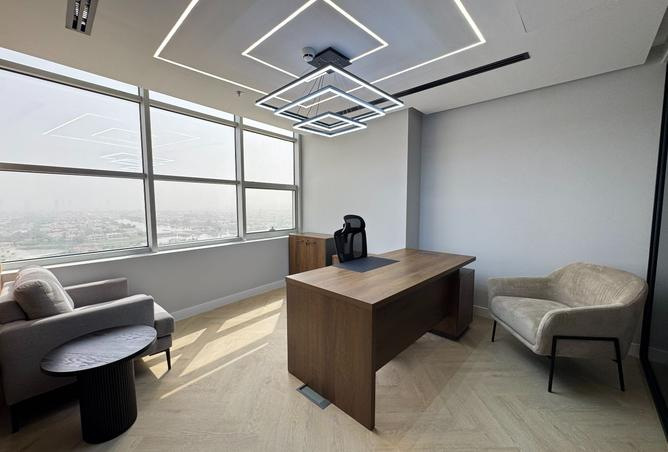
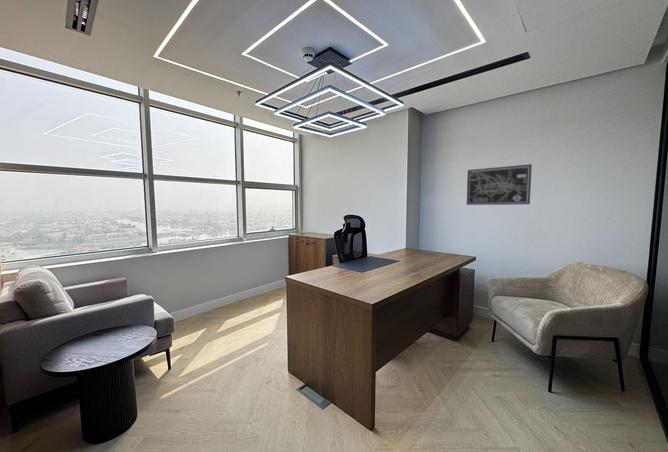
+ wall art (496, 186)
